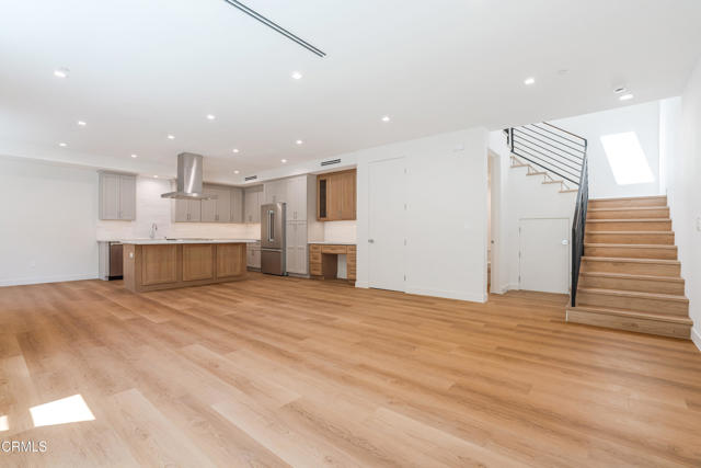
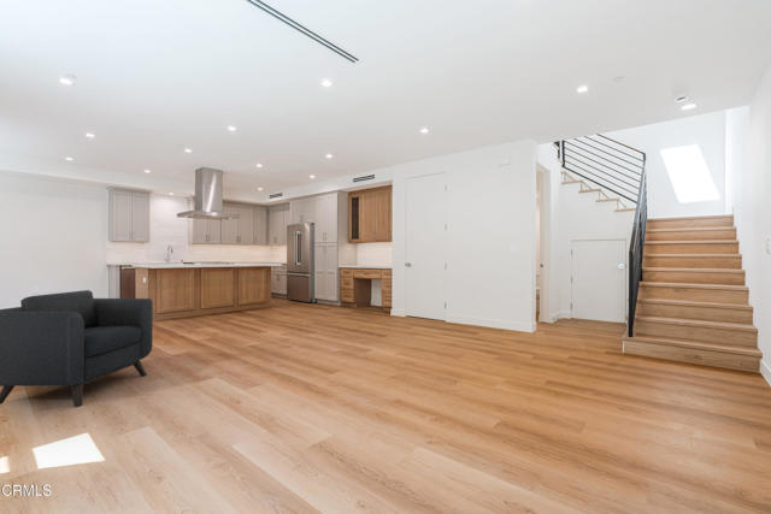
+ armchair (78, 339)
